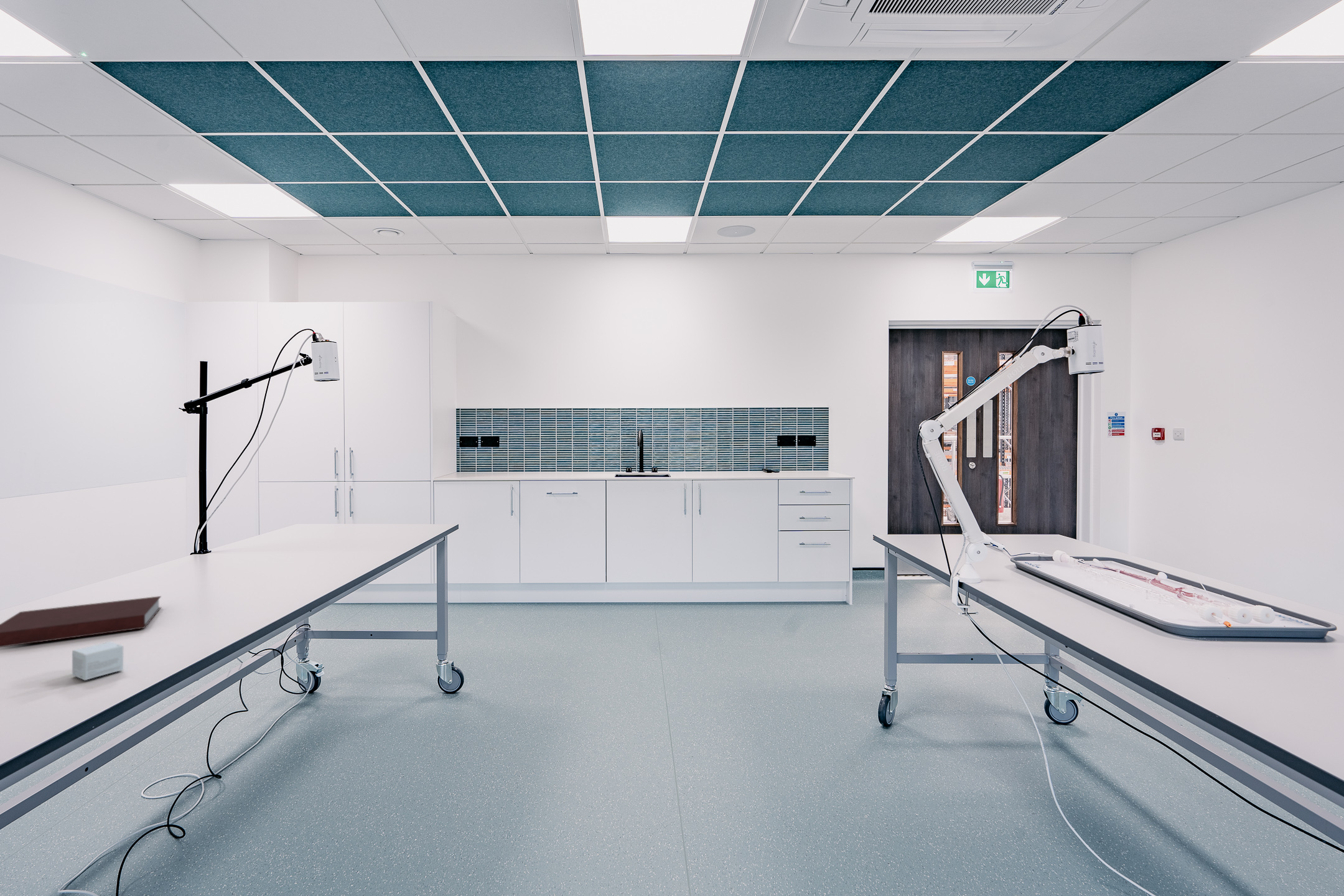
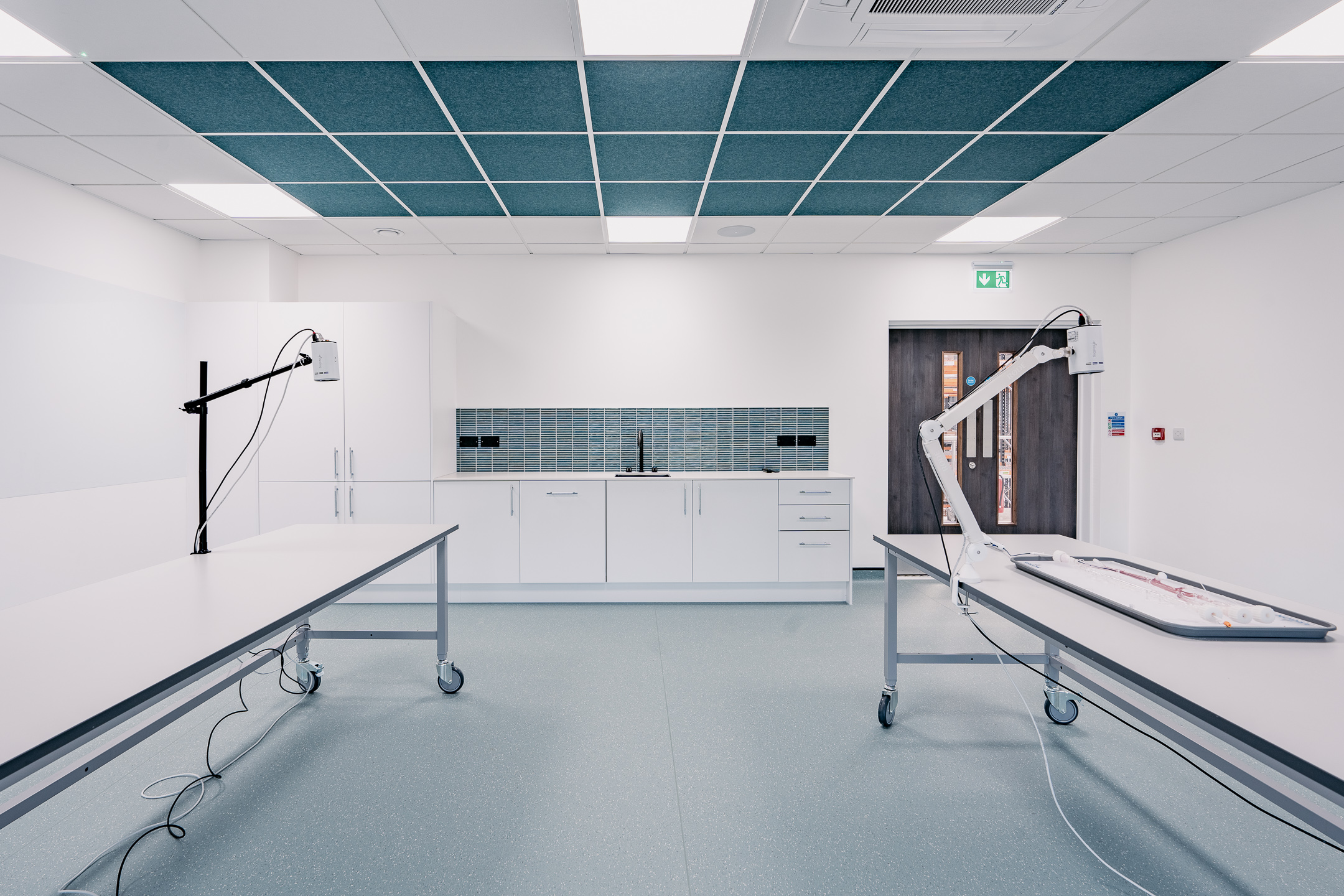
- small box (98, 660)
- notebook (82, 620)
